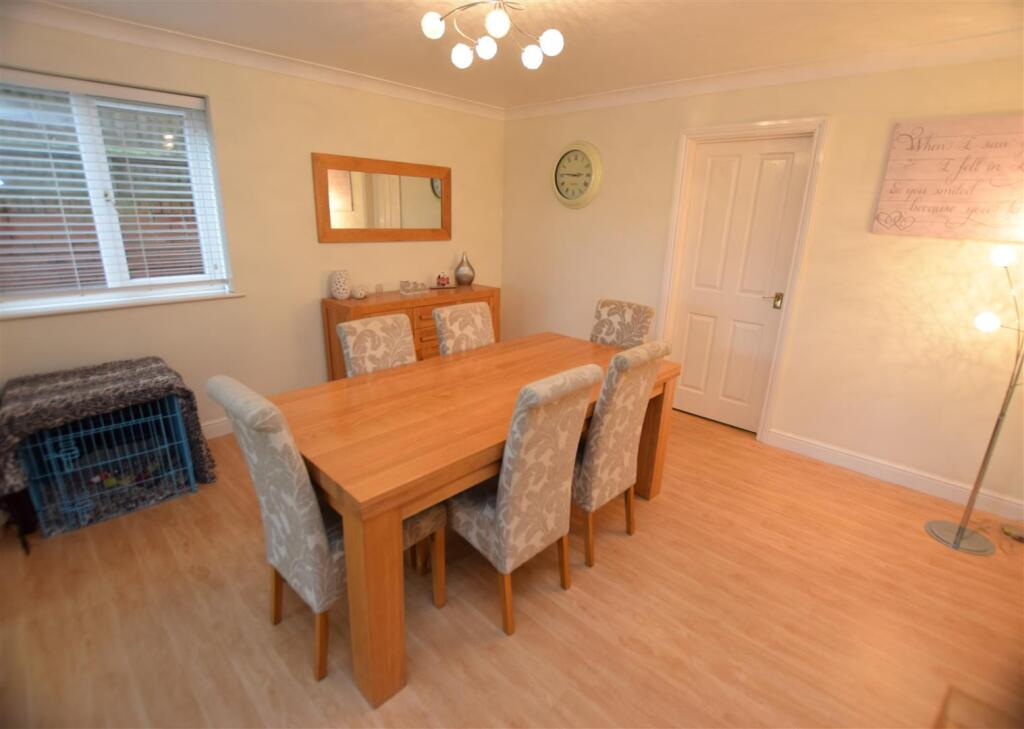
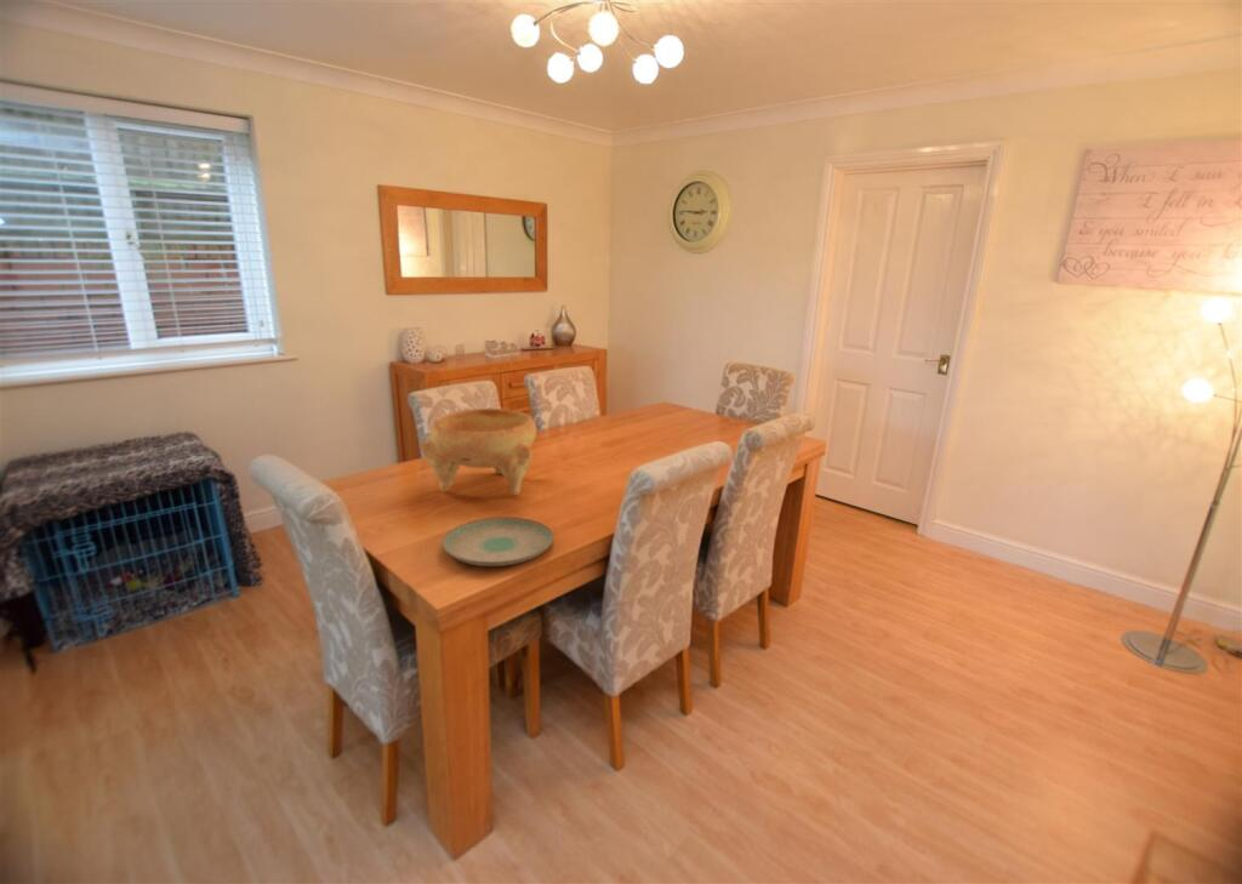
+ decorative bowl (480, 451)
+ plate (498, 541)
